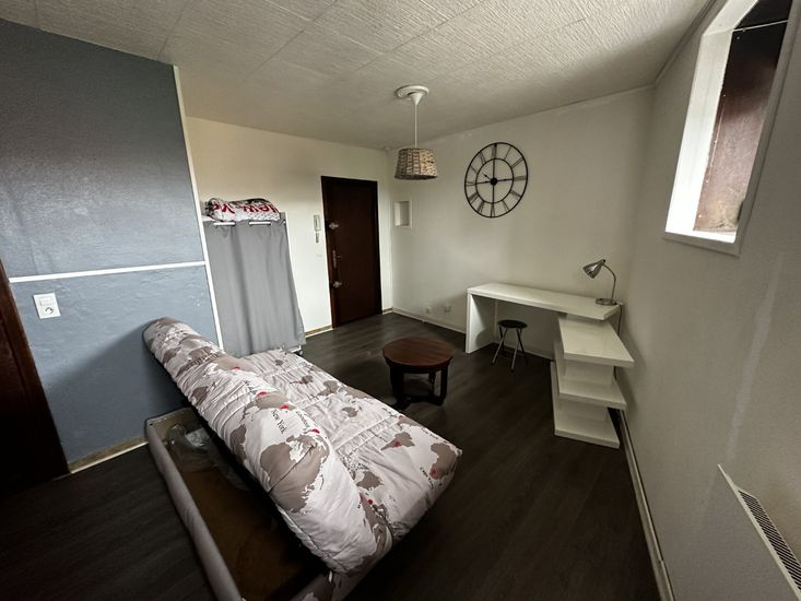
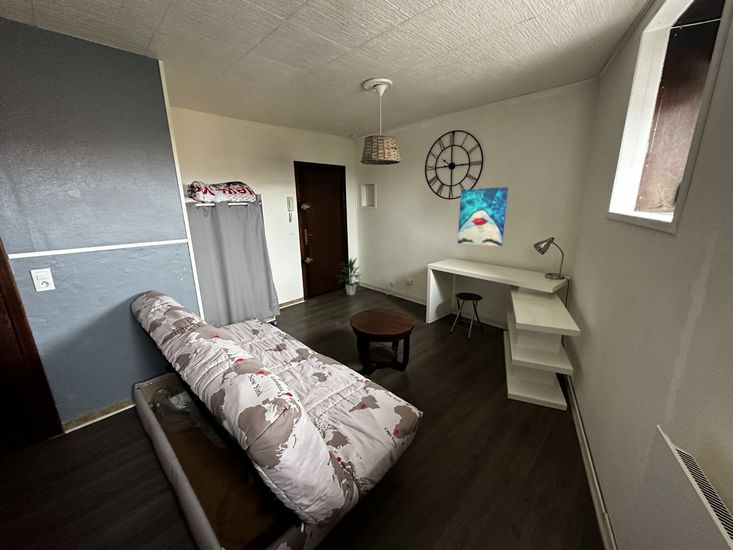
+ wall art (481, 217)
+ indoor plant (350, 276)
